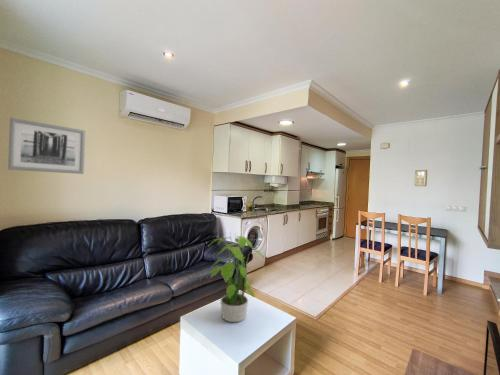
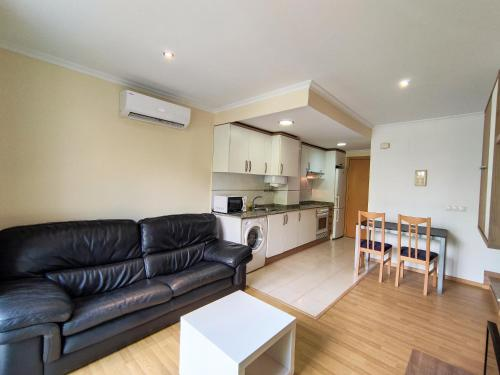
- potted plant (230, 274)
- wall art (50, 148)
